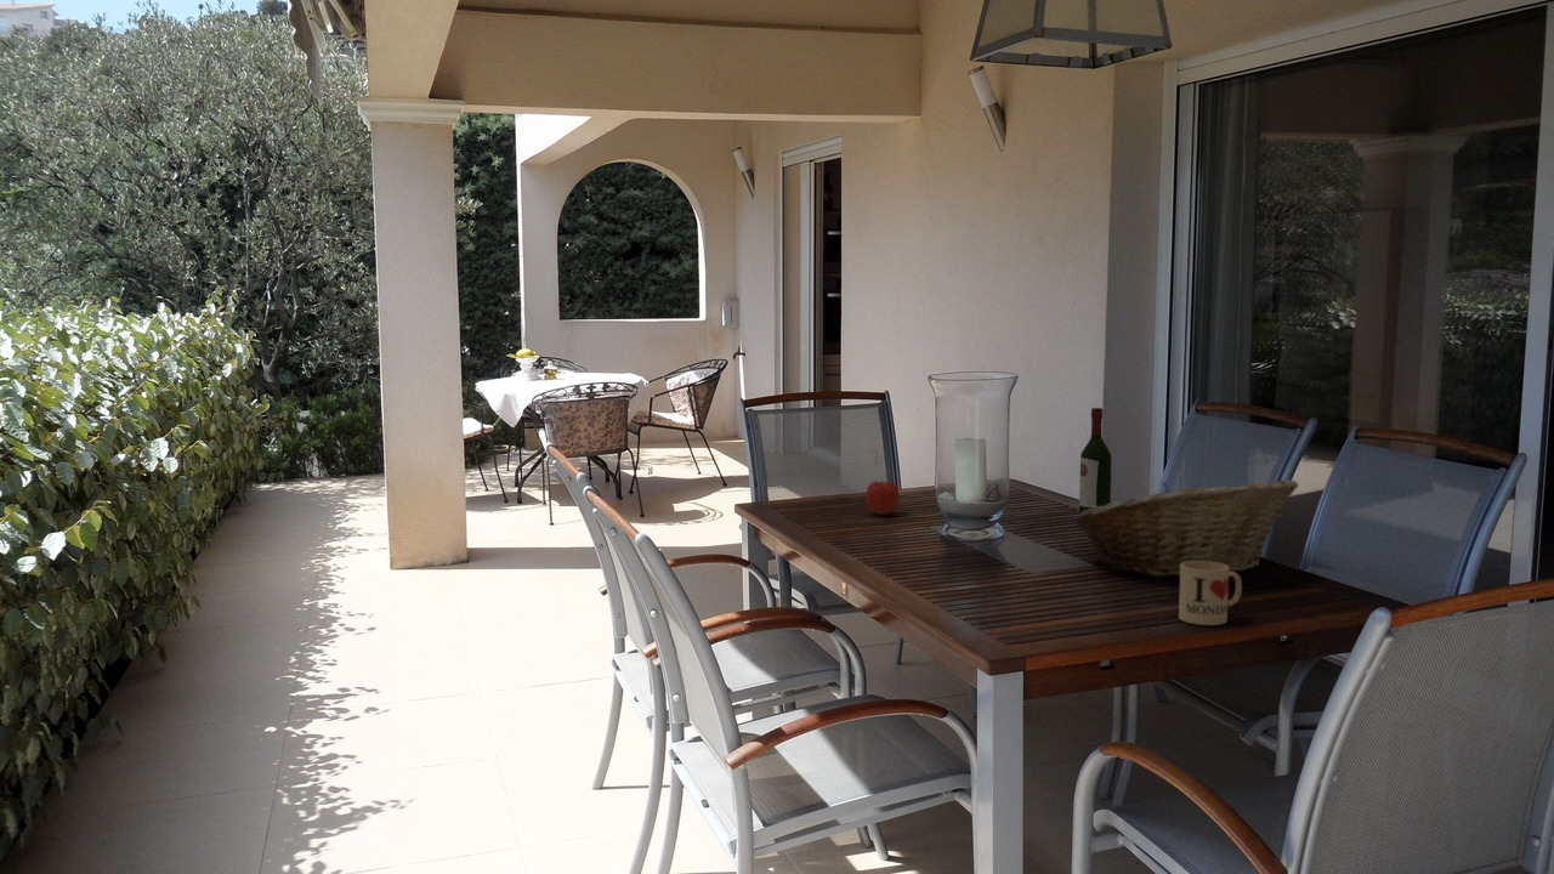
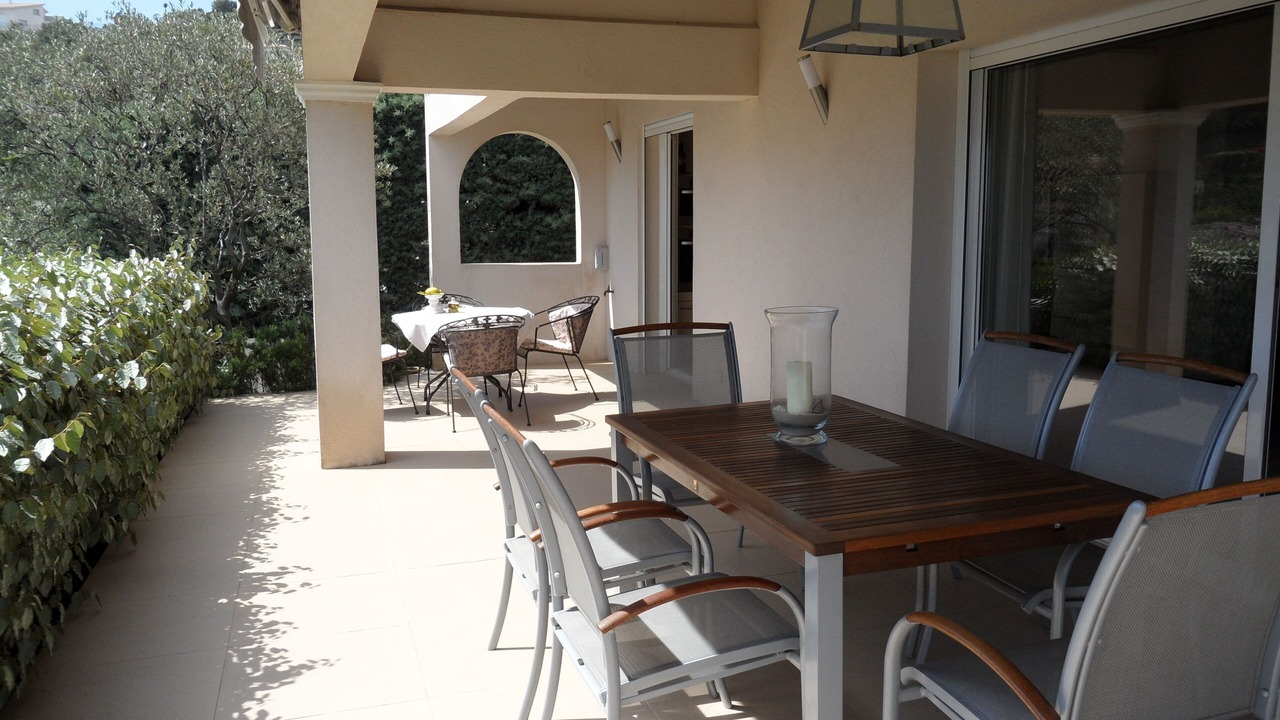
- mug (1212, 591)
- apple (881, 496)
- wine bottle (1095, 464)
- fruit basket (1185, 520)
